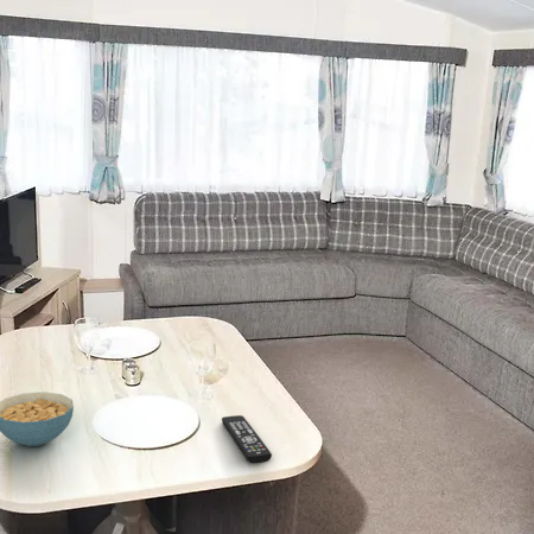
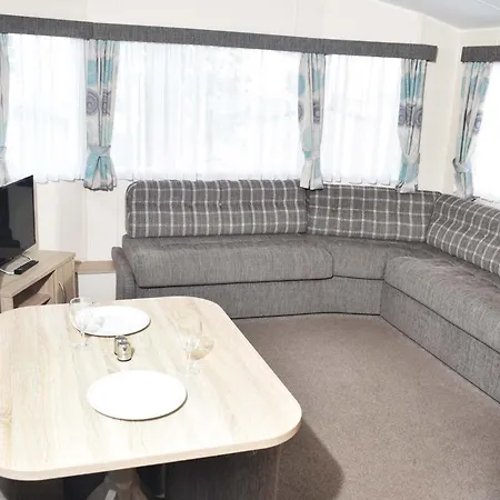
- remote control (244, 438)
- cereal bowl (34, 424)
